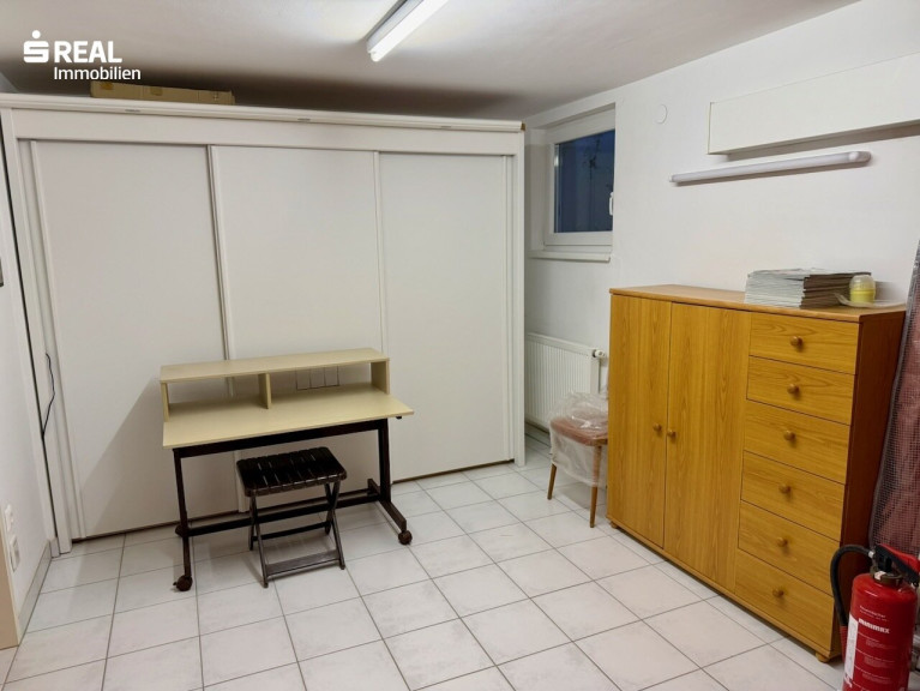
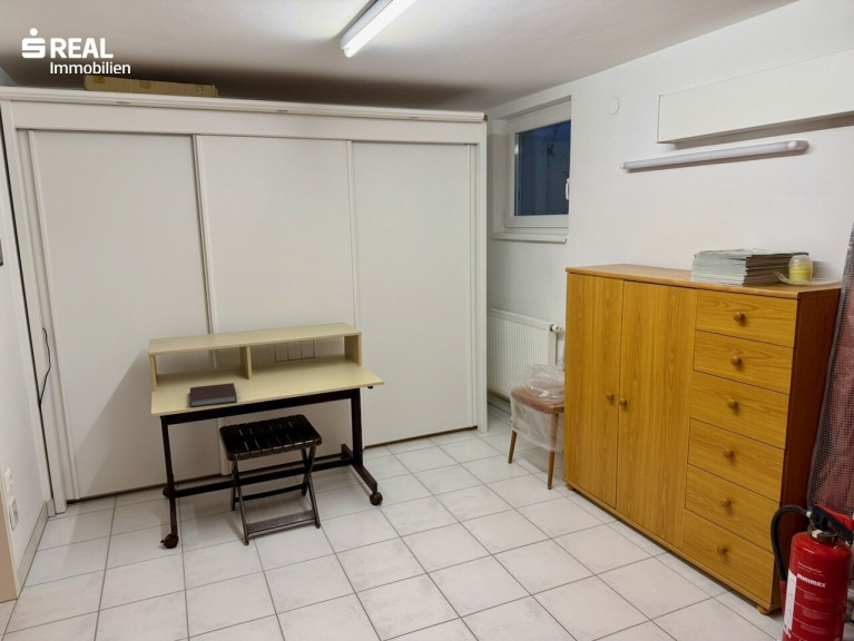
+ notebook (213, 394)
